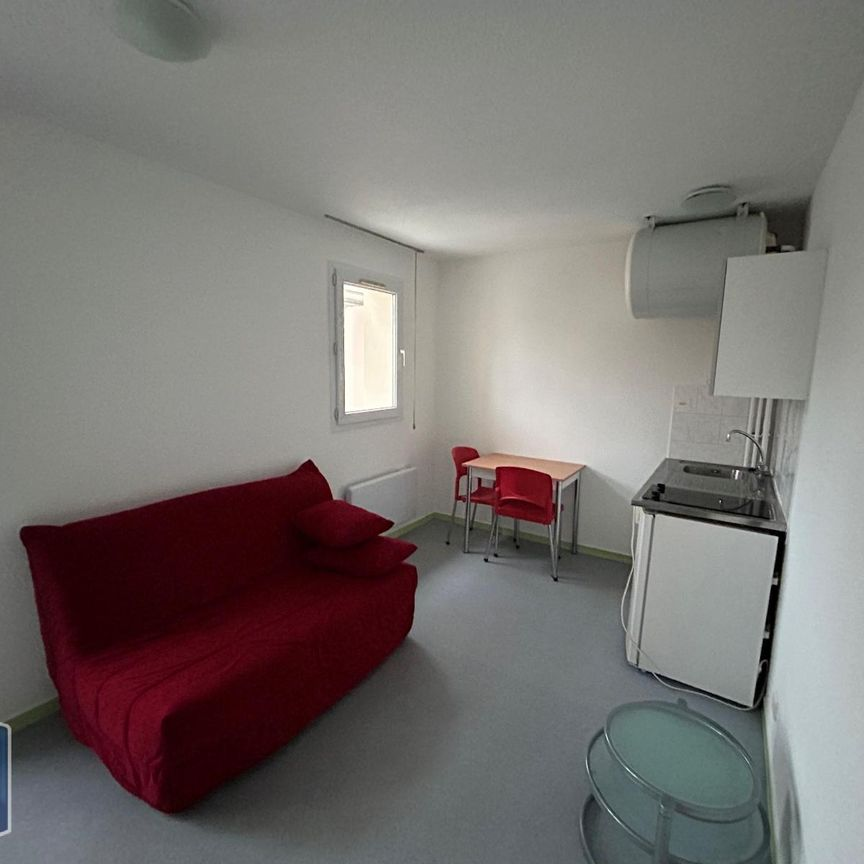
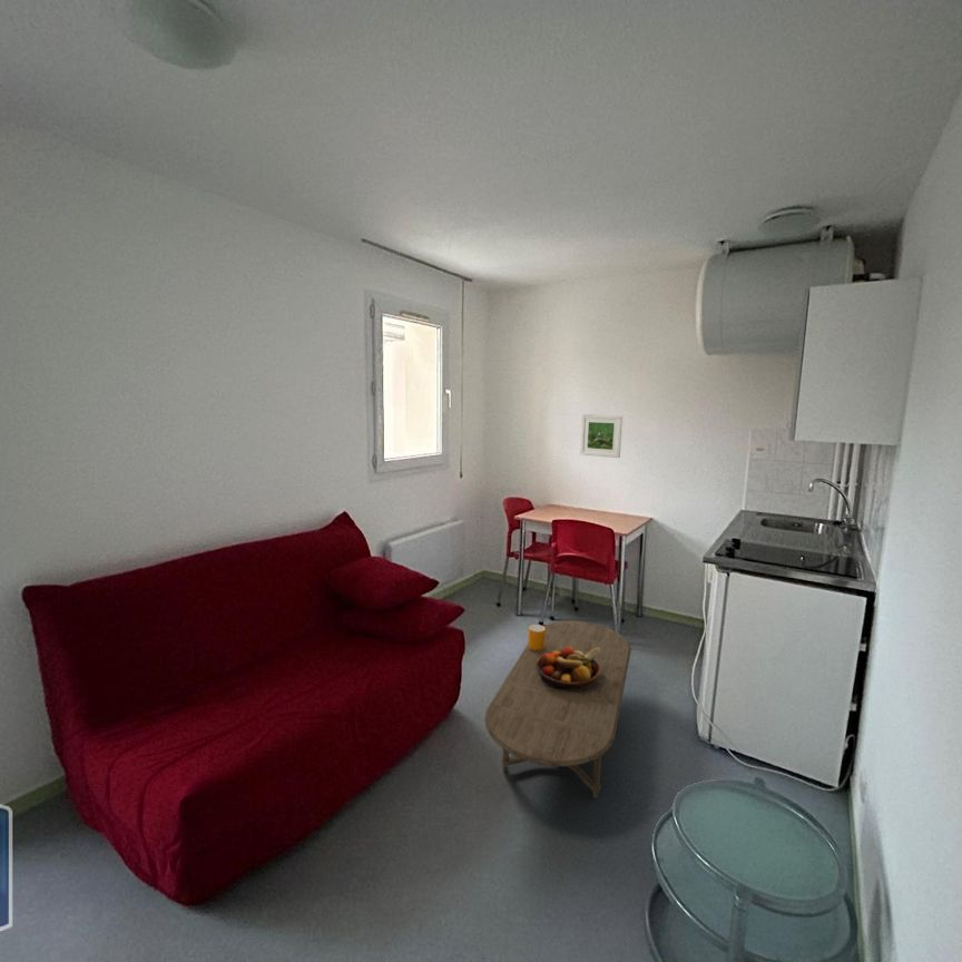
+ coffee table (566, 706)
+ mug (538, 636)
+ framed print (600, 435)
+ fruit bowl (568, 662)
